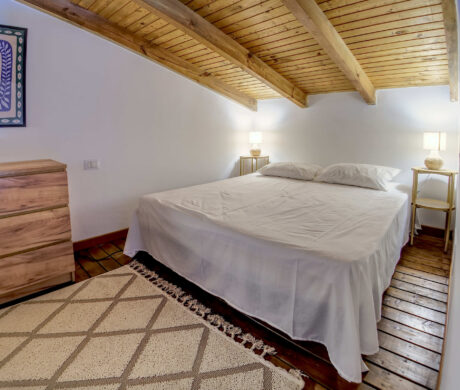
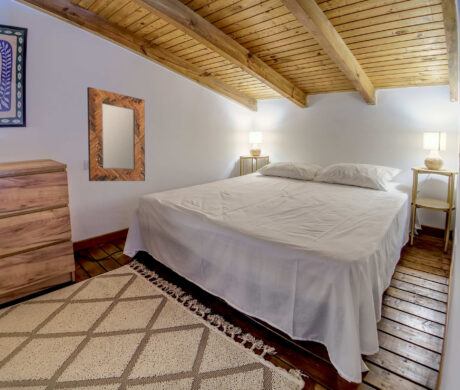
+ home mirror (118, 138)
